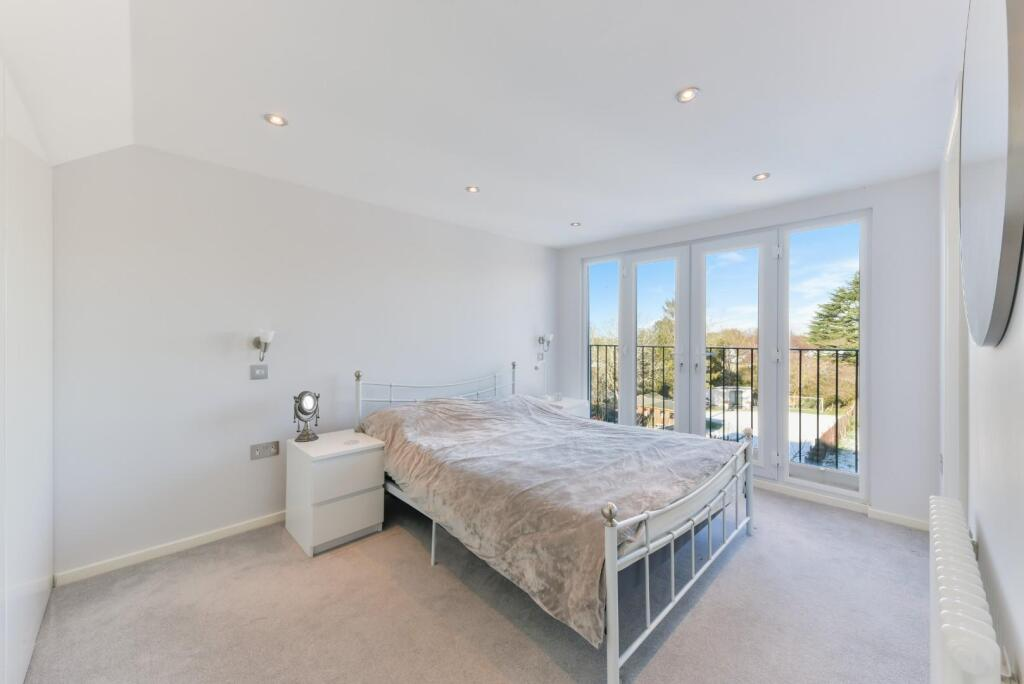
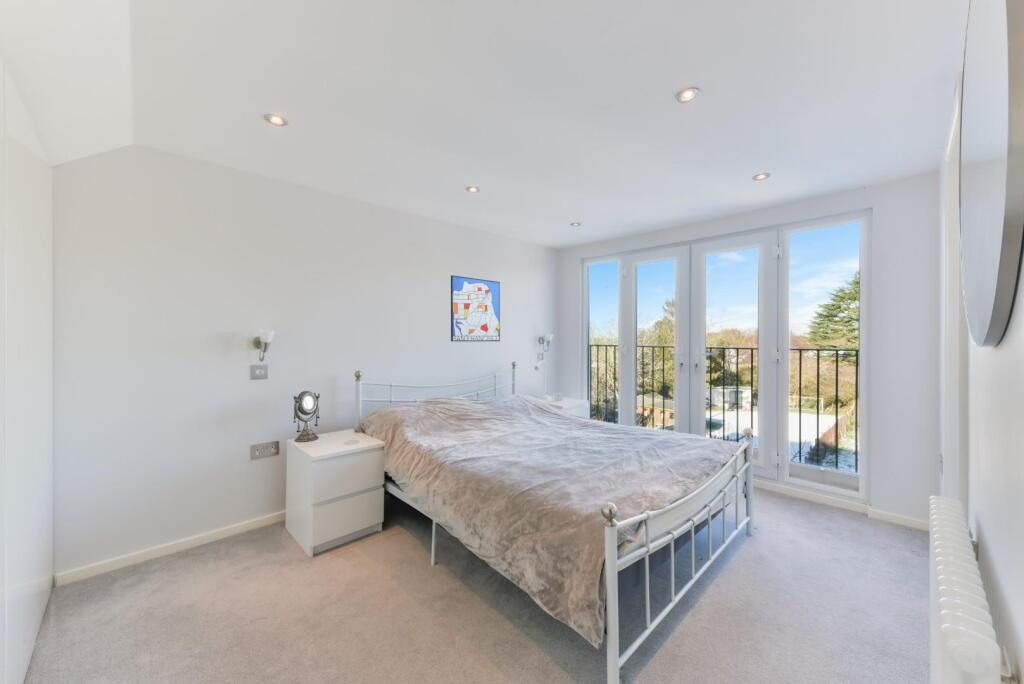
+ wall art (476, 310)
